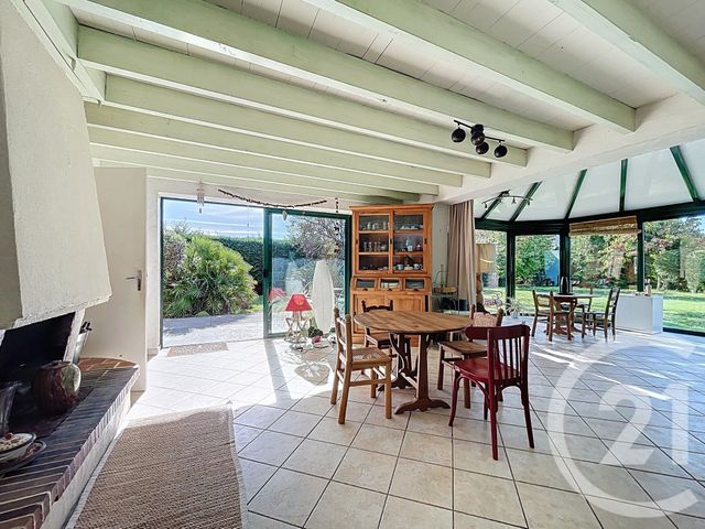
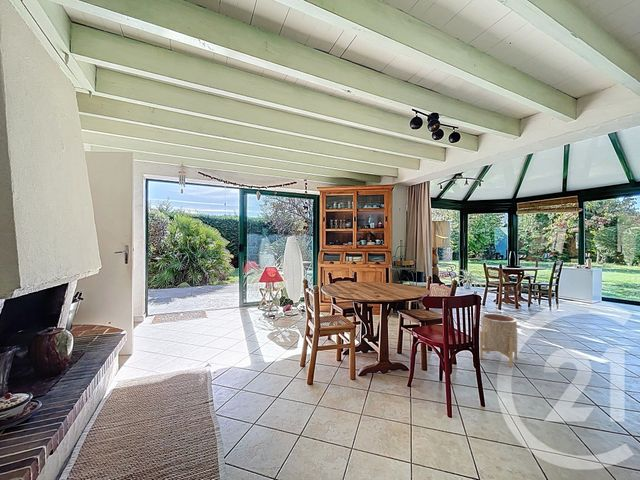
+ planter (498, 337)
